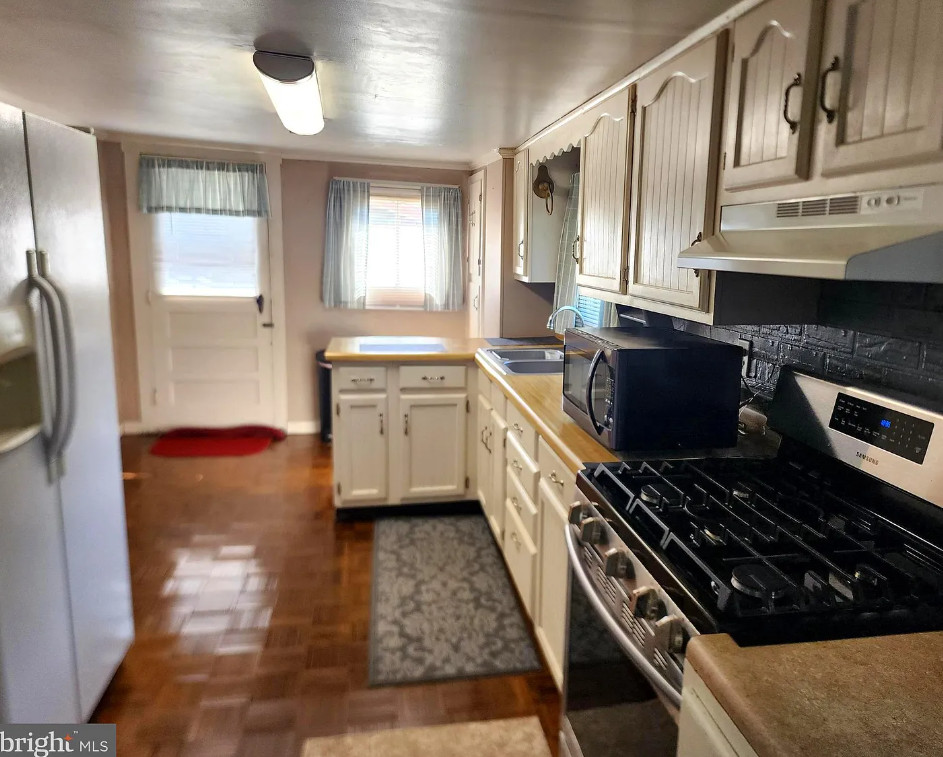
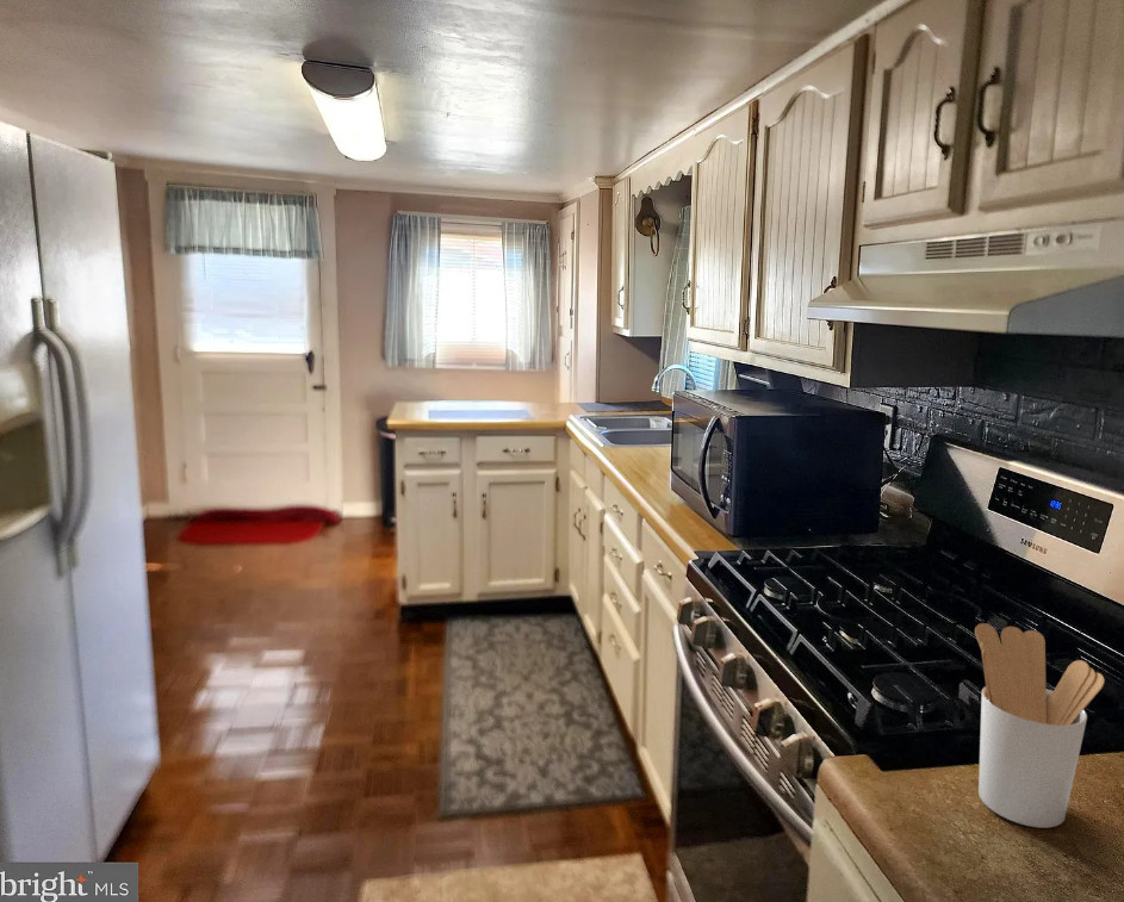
+ utensil holder (1019, 716)
